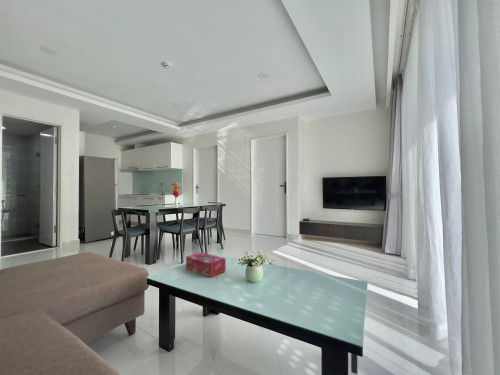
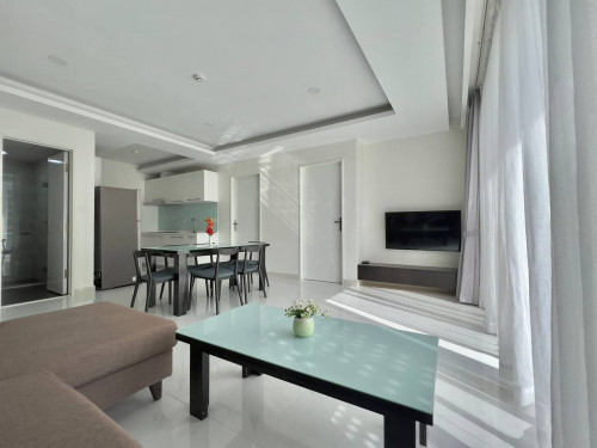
- tissue box (205, 263)
